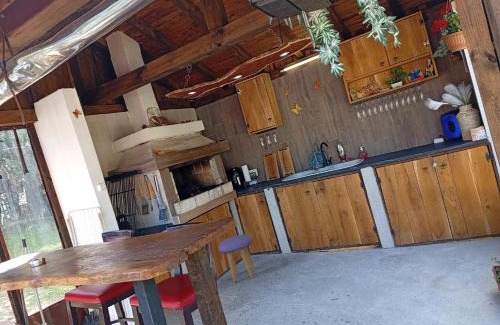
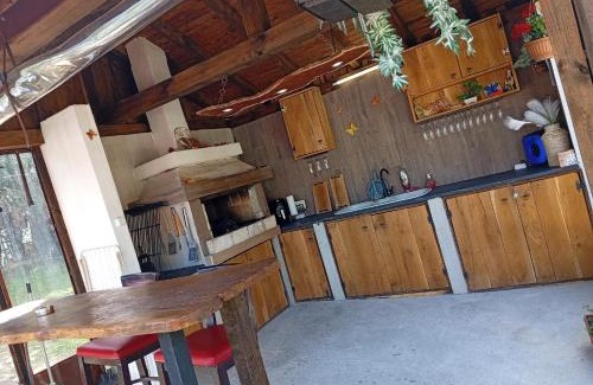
- stool (241, 255)
